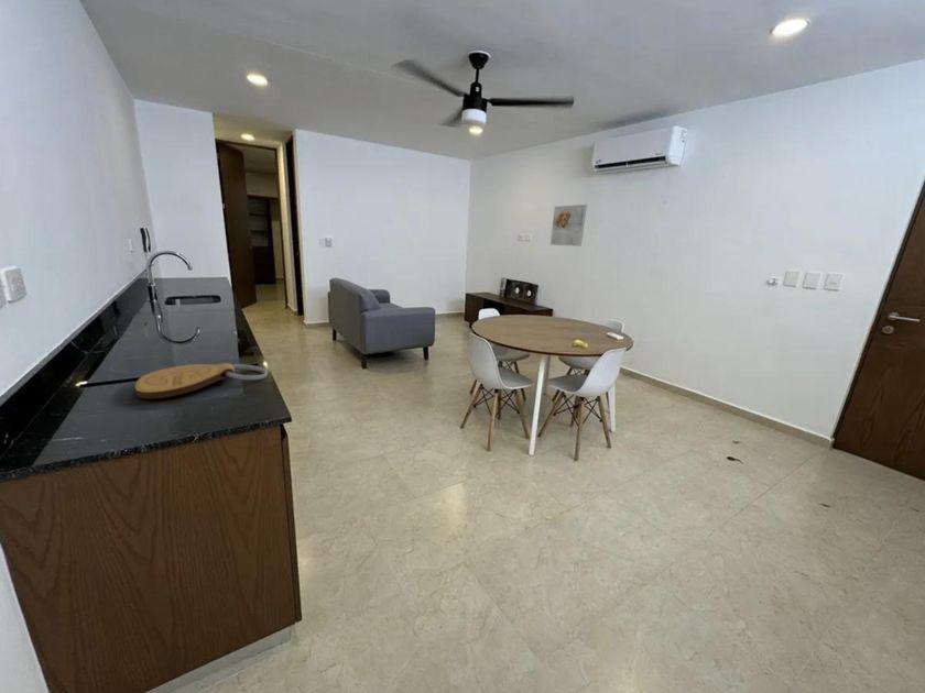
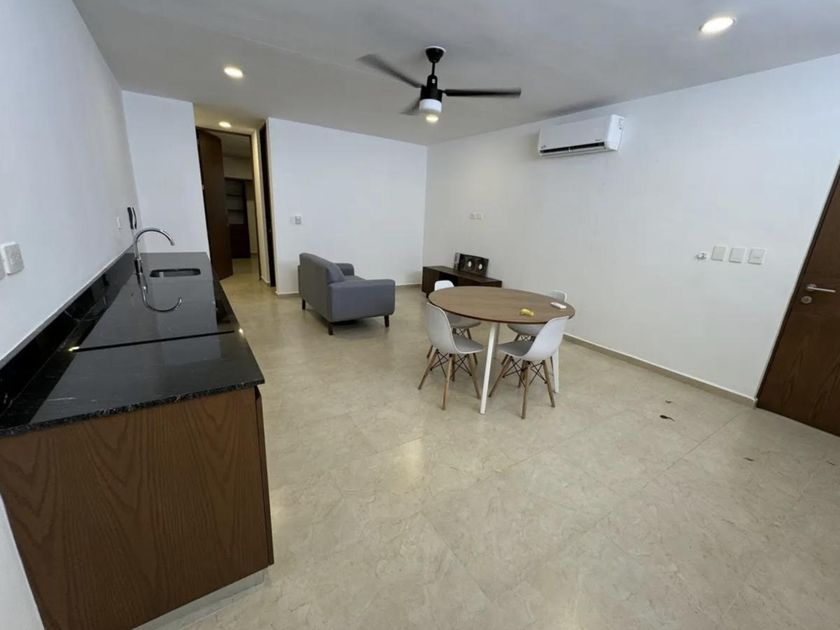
- key chain (206, 374)
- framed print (567, 226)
